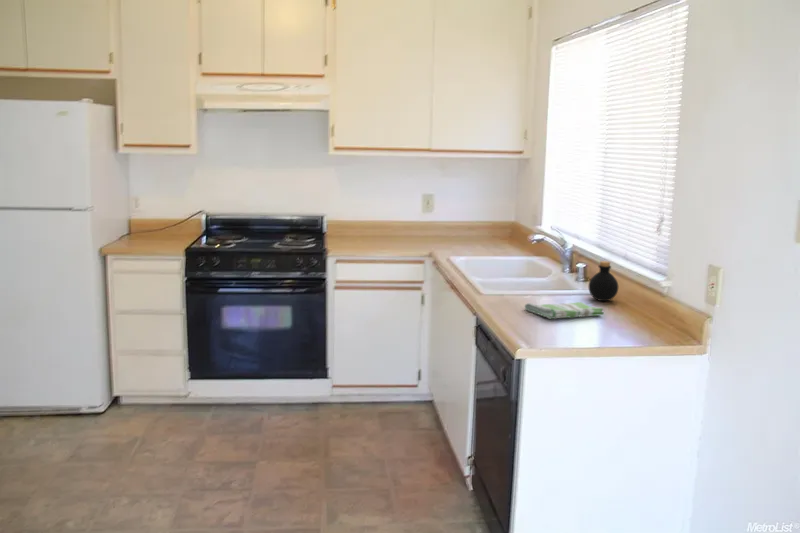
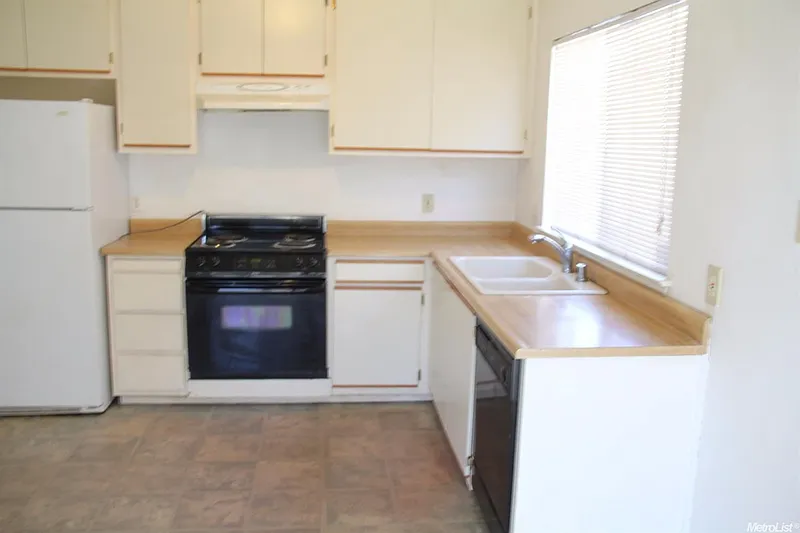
- bottle (603, 281)
- dish towel (563, 308)
